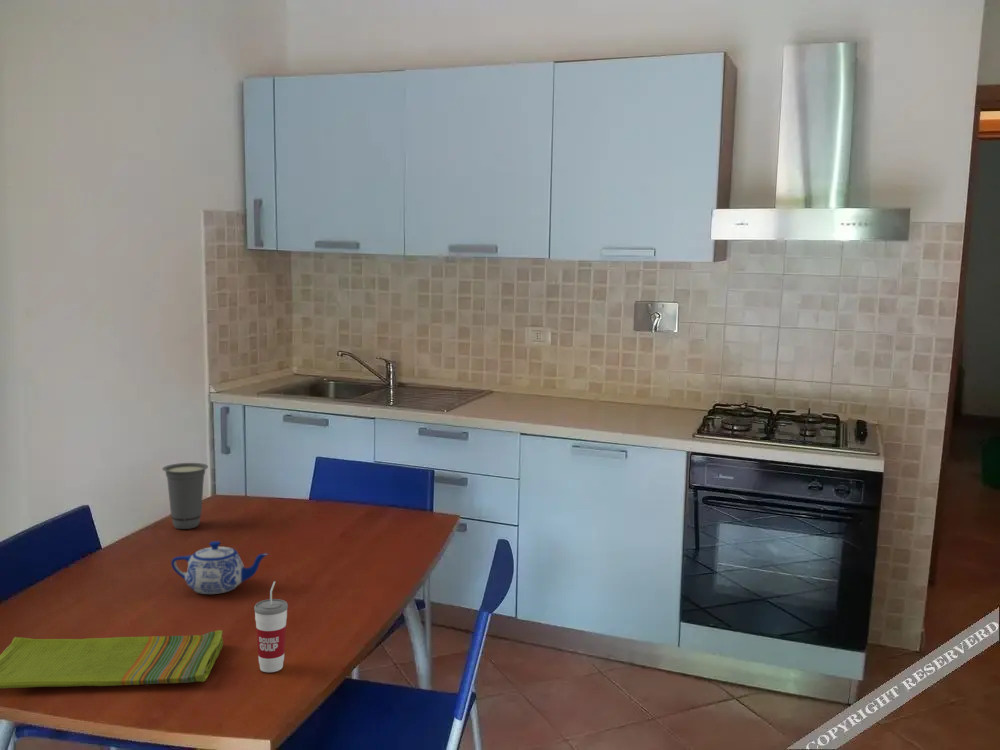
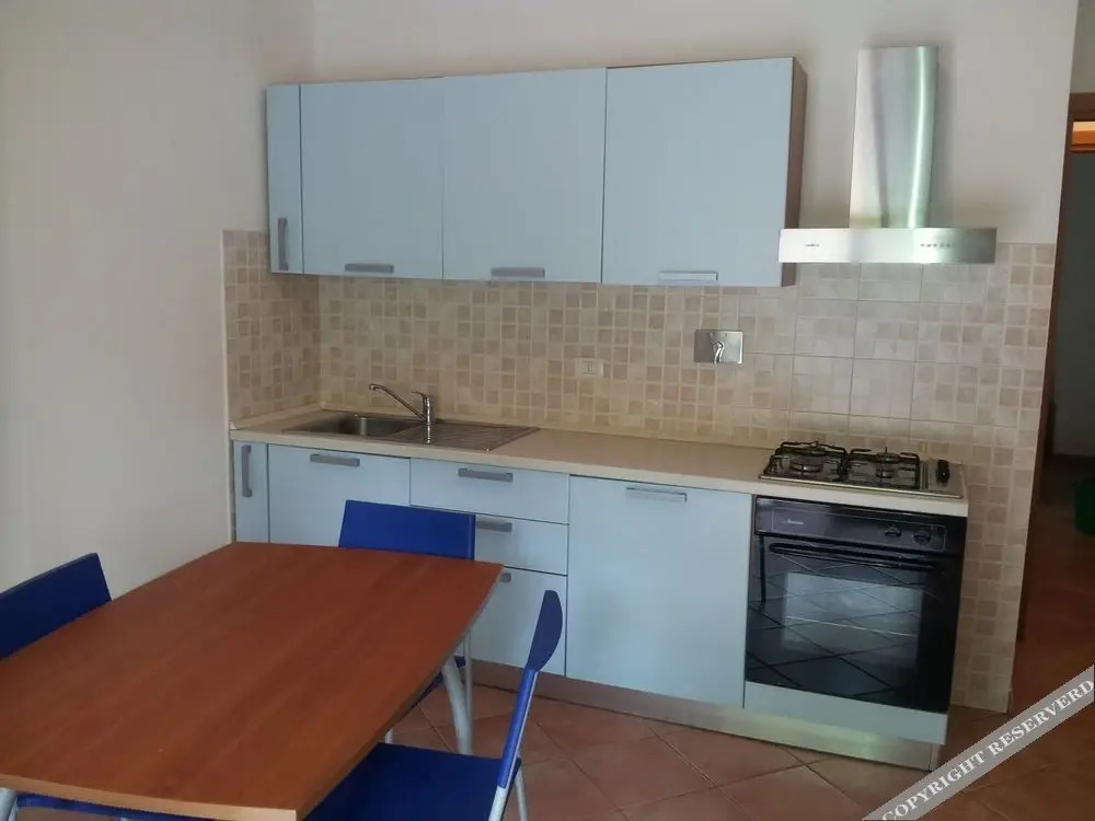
- teapot (220, 565)
- cup (186, 496)
- dish towel (107, 658)
- cup (271, 625)
